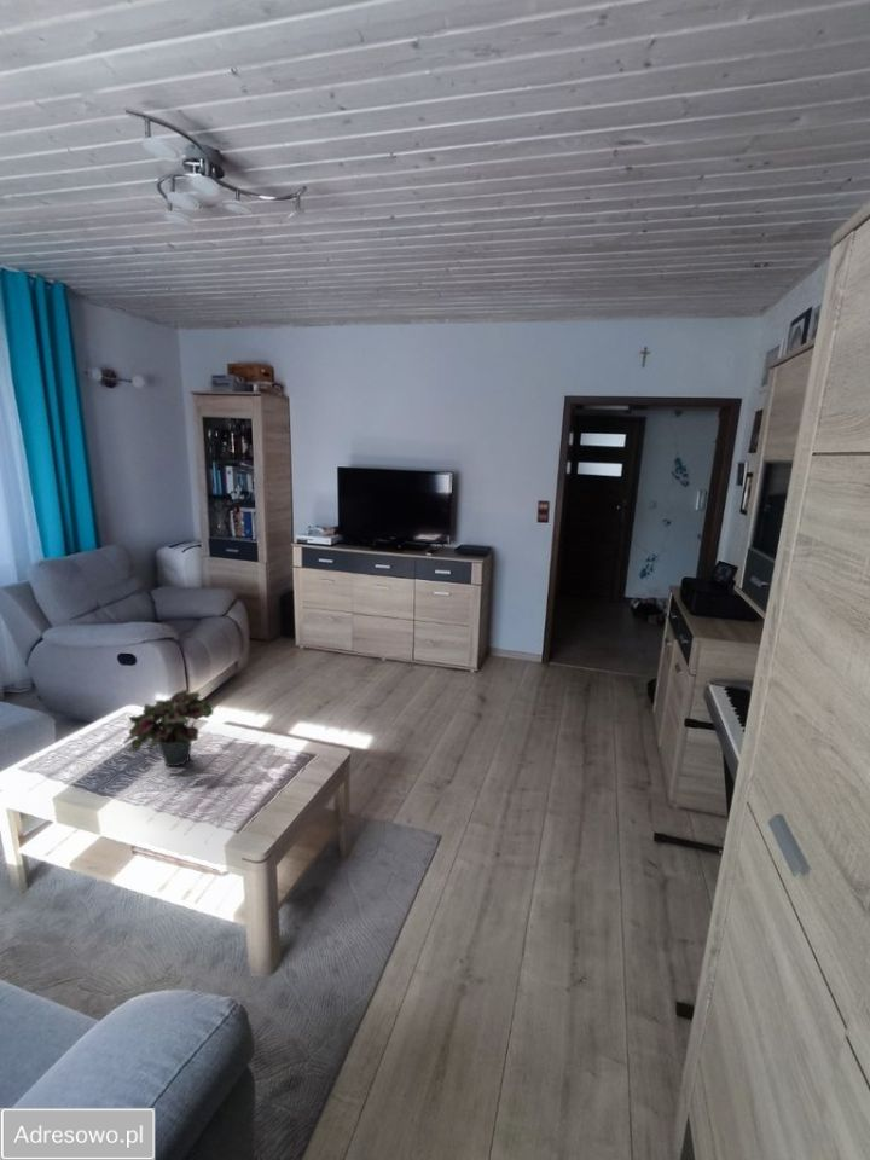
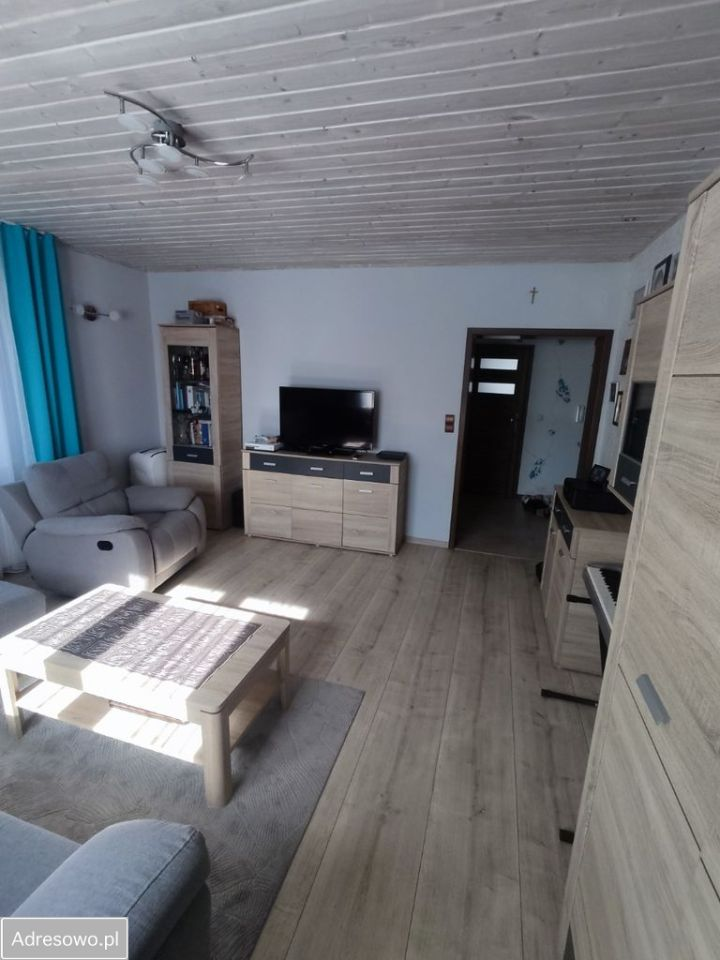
- potted plant (173, 731)
